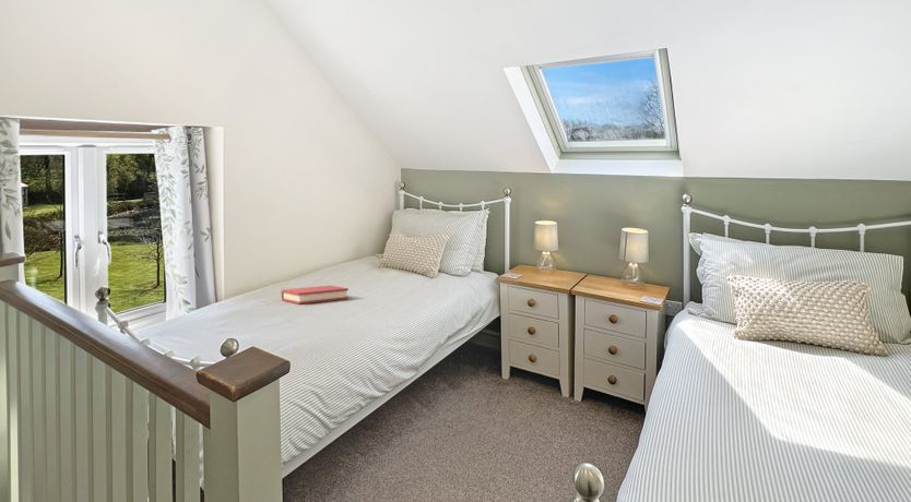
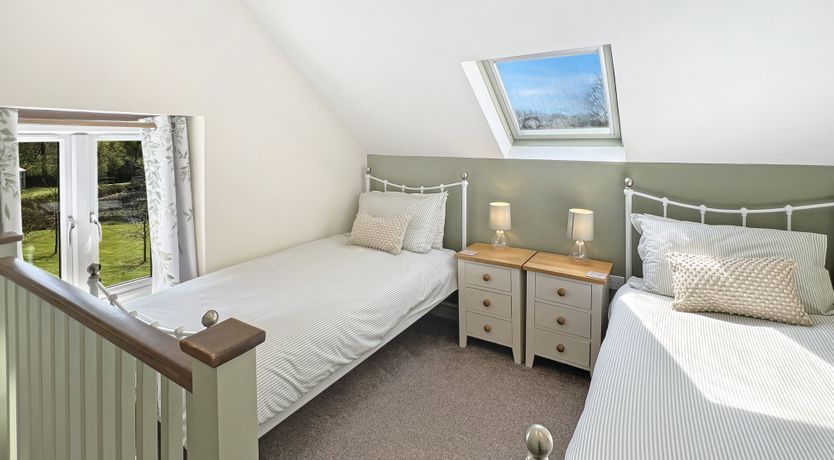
- hardback book (315, 294)
